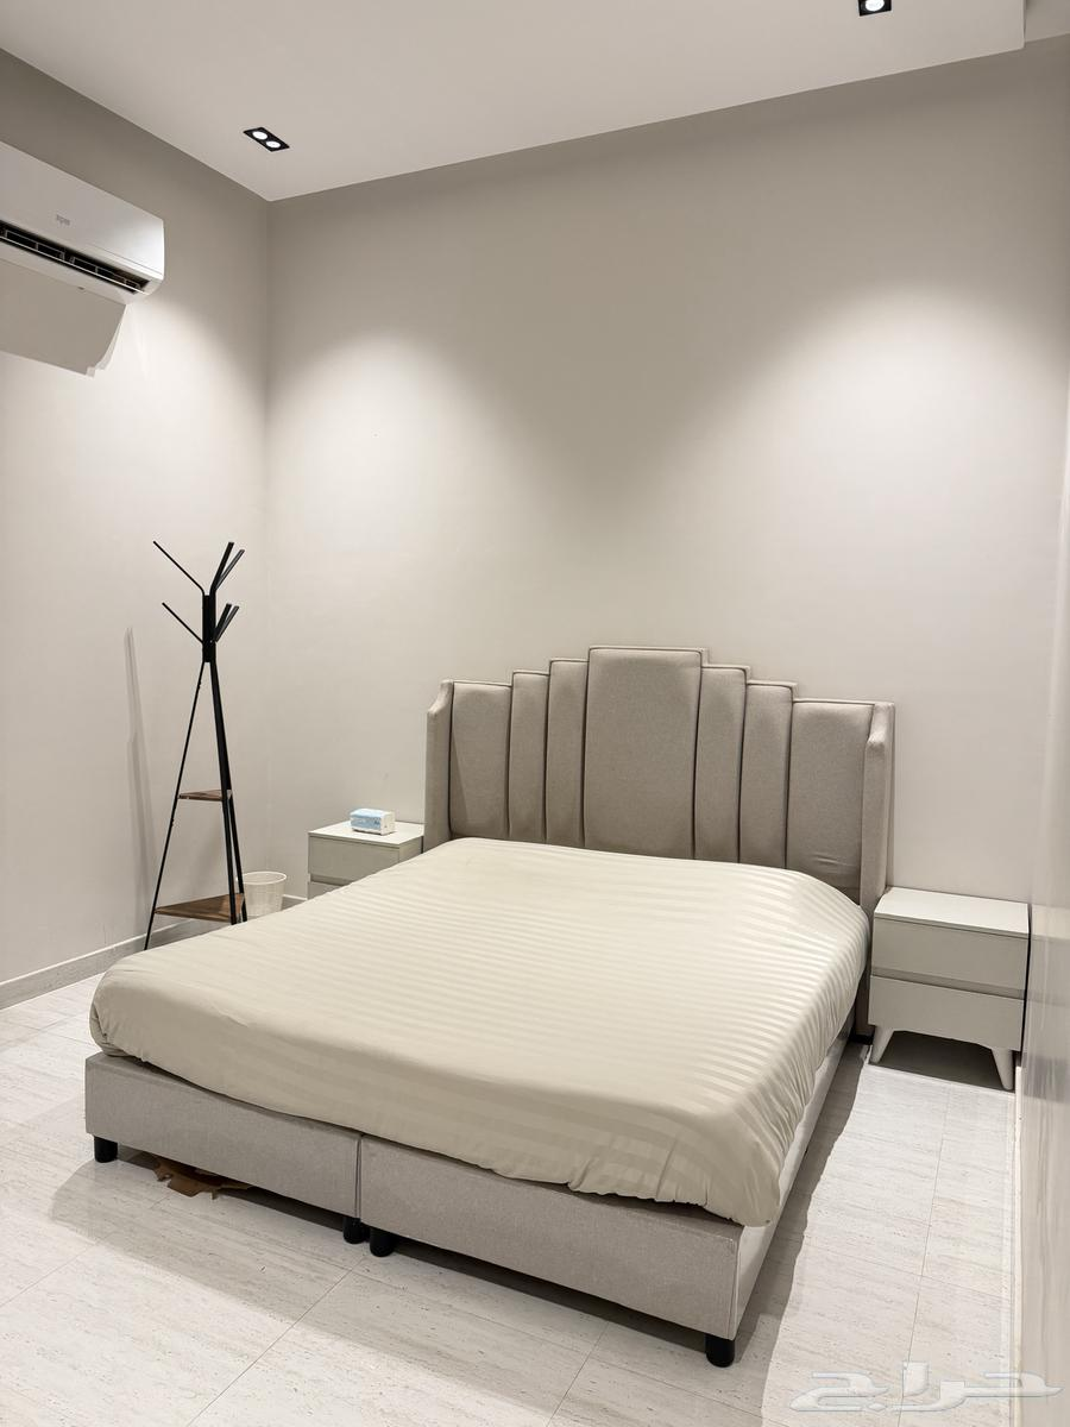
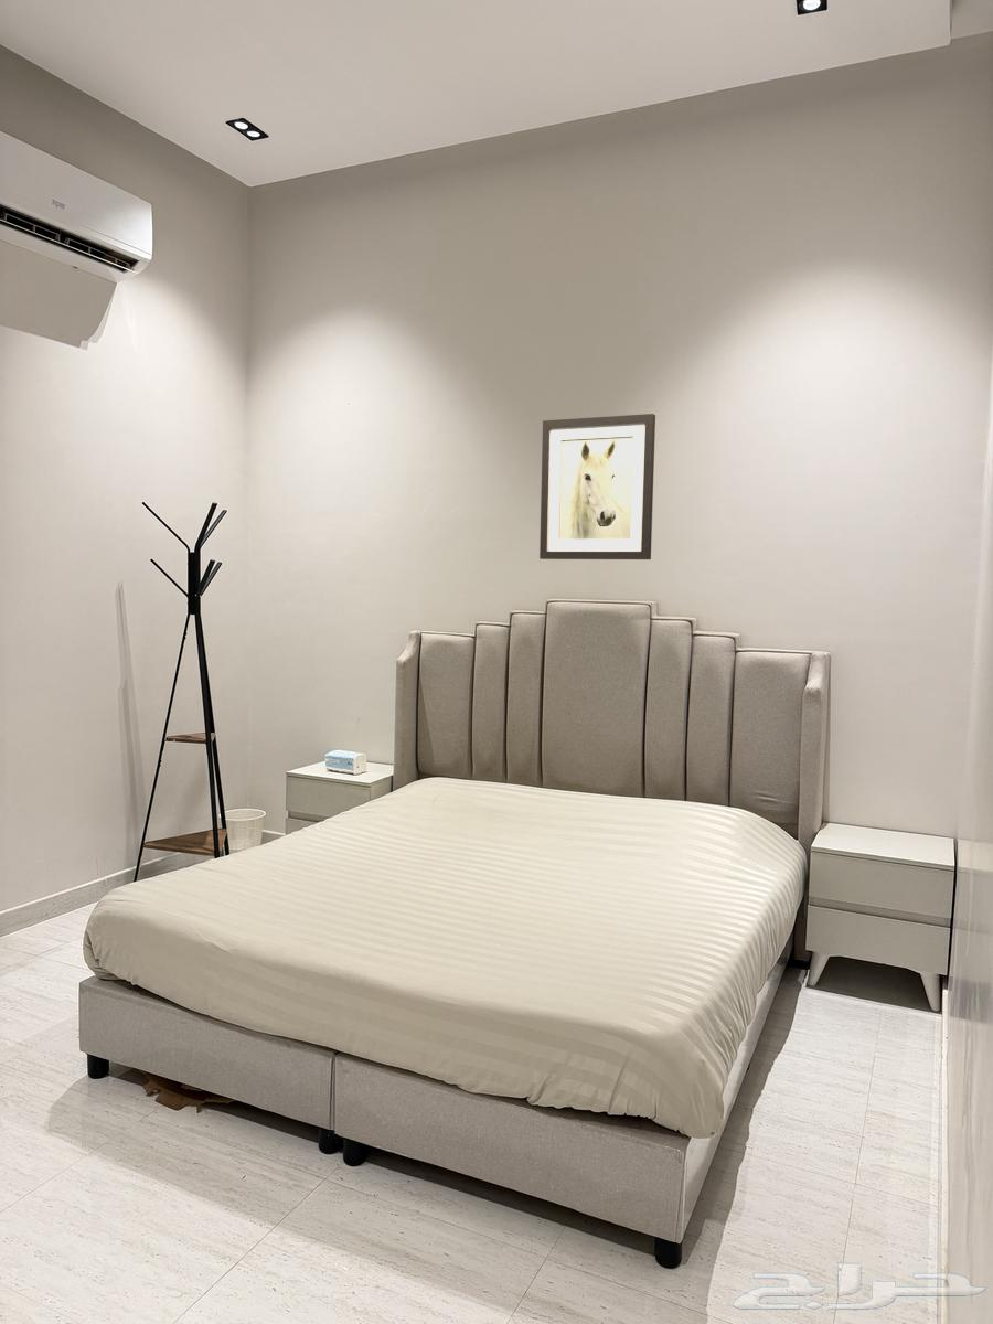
+ wall art (596, 489)
